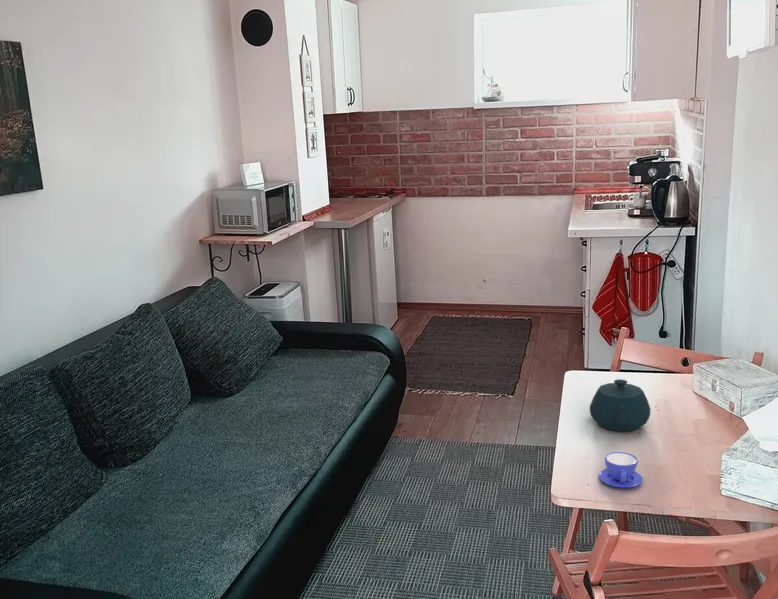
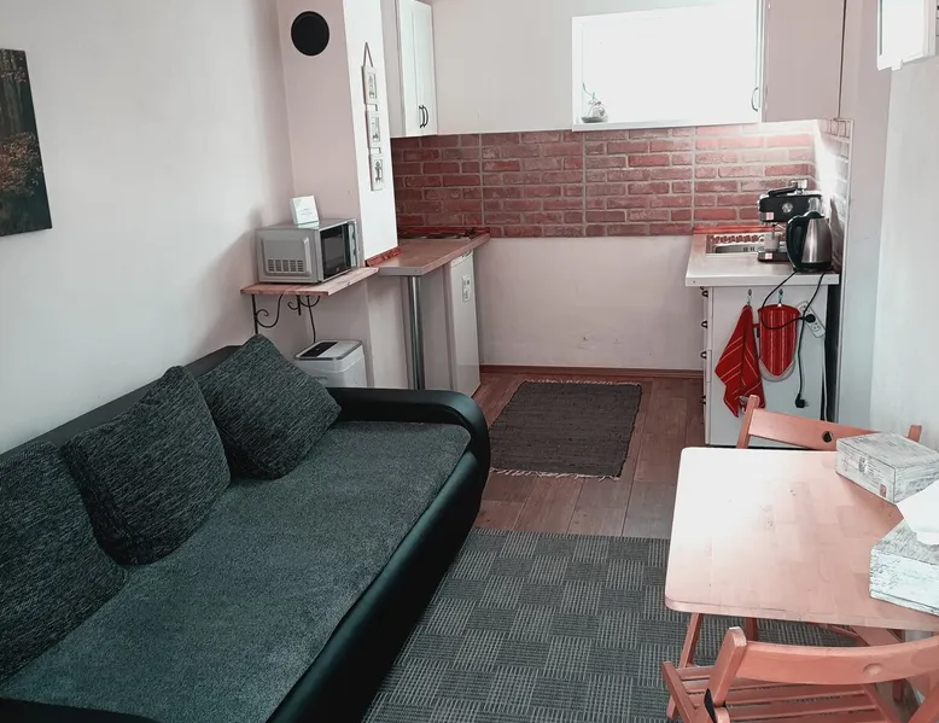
- teacup (620, 469)
- teapot (620, 403)
